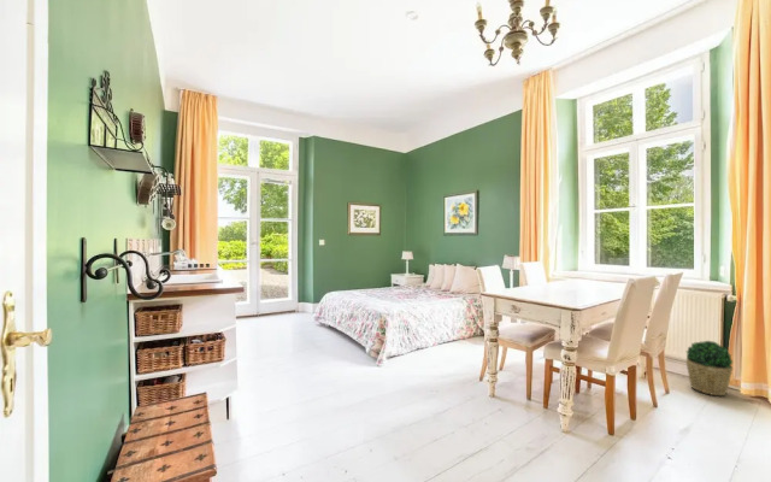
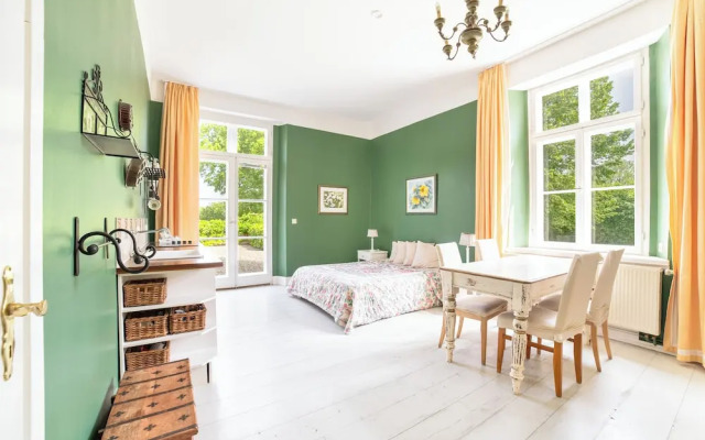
- potted plant (707, 365)
